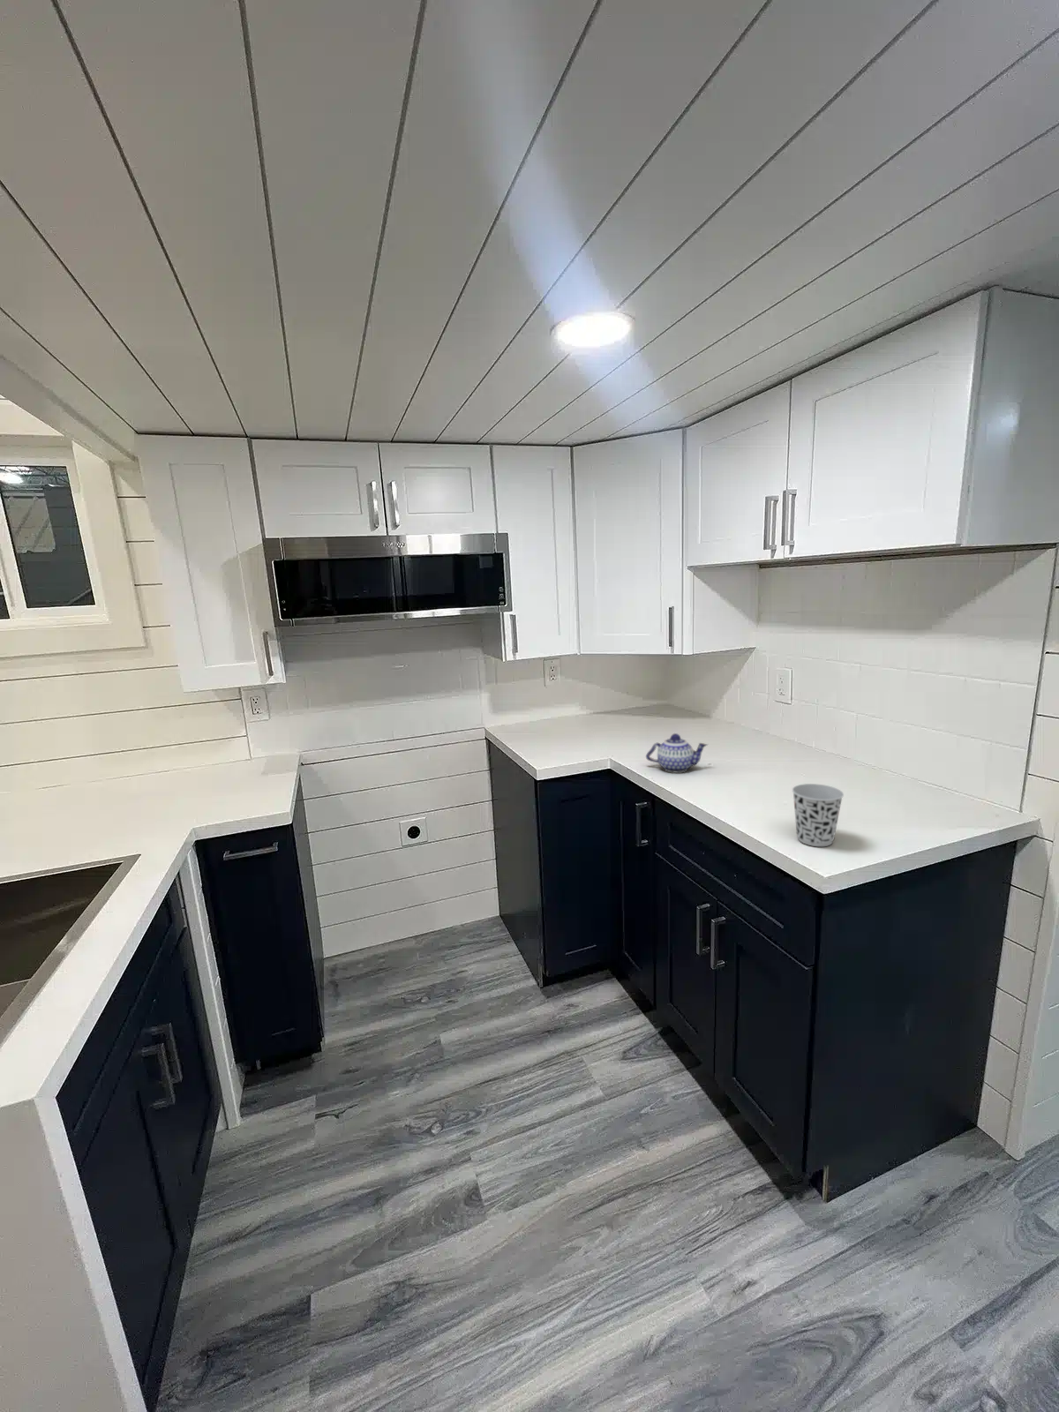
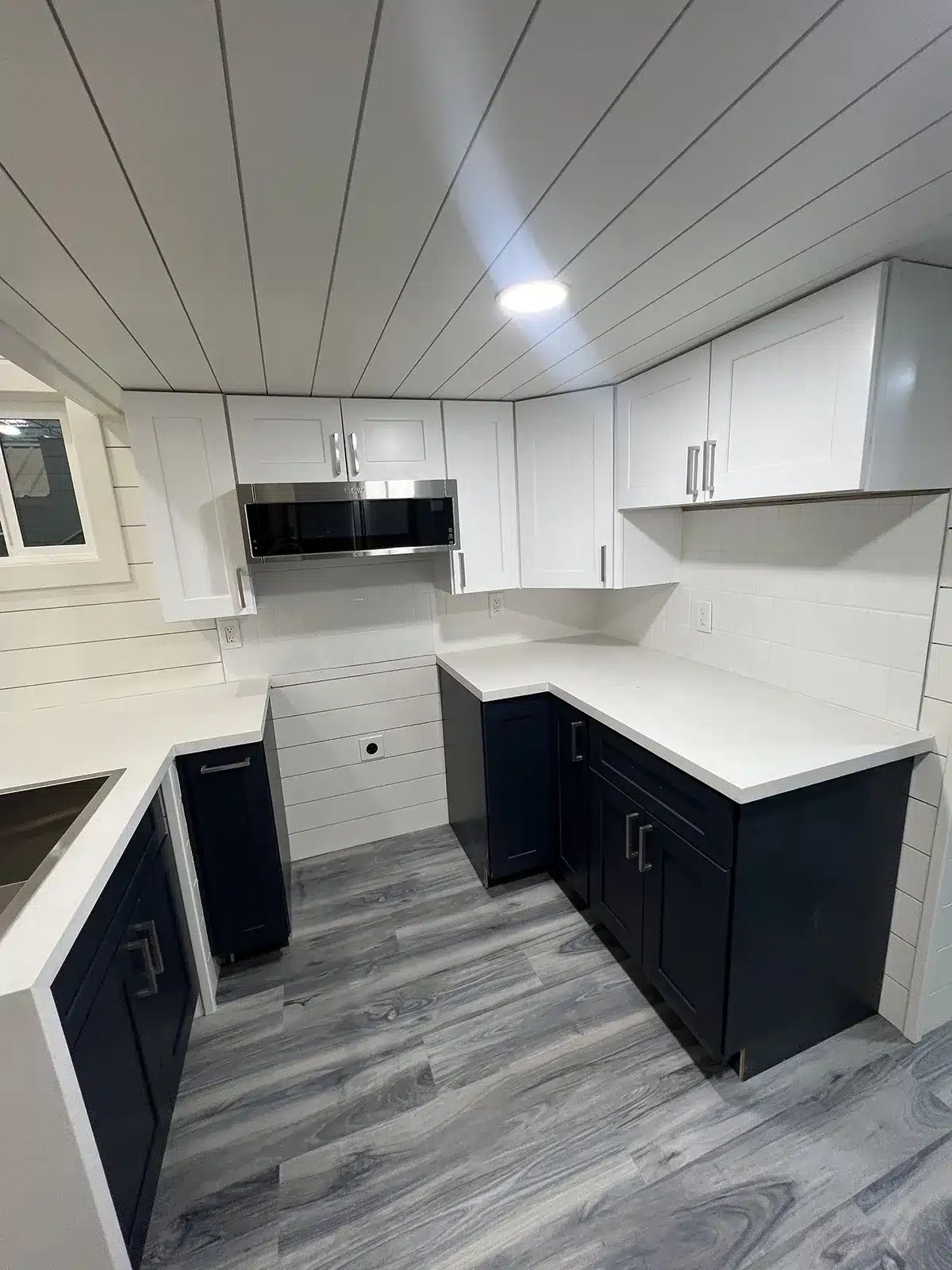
- cup (815, 815)
- teapot (676, 750)
